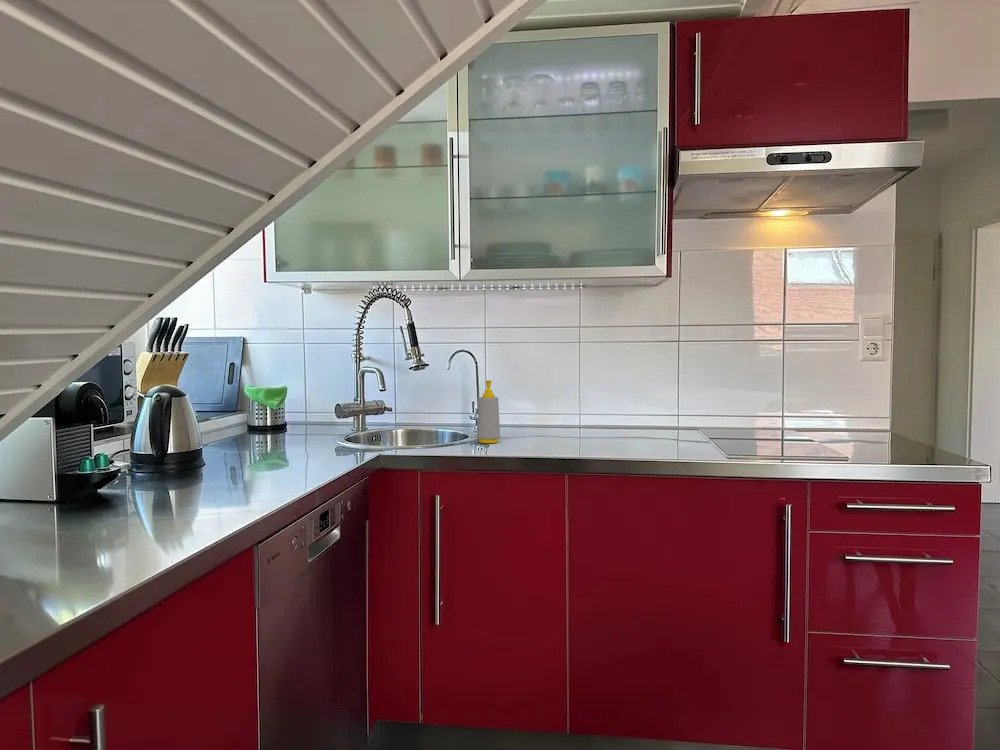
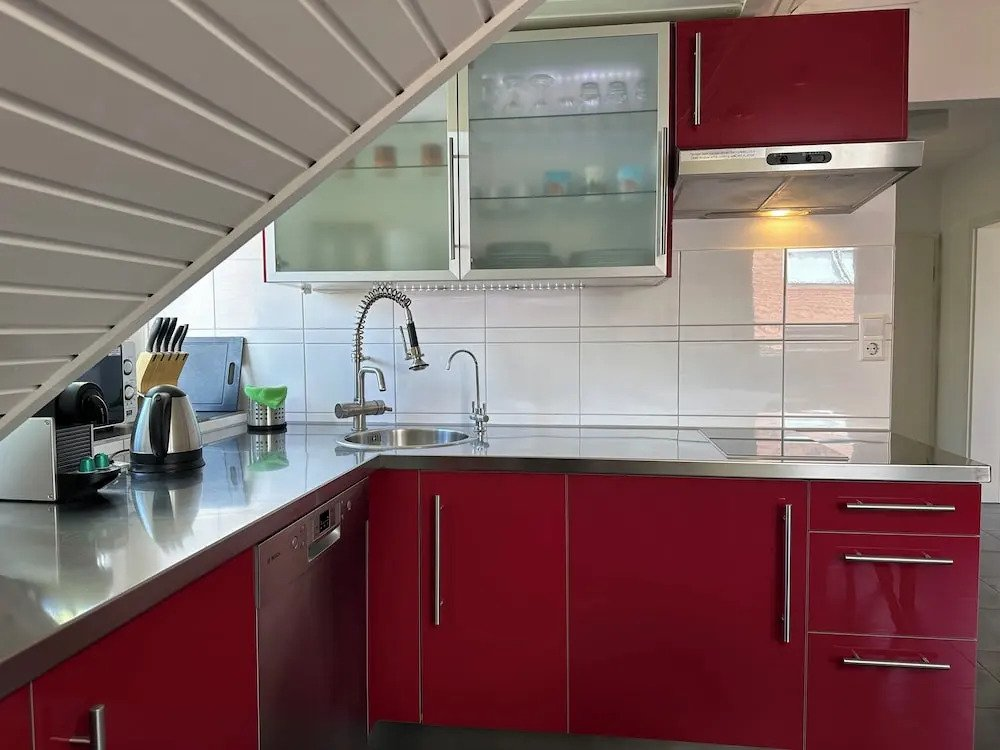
- soap bottle (488, 411)
